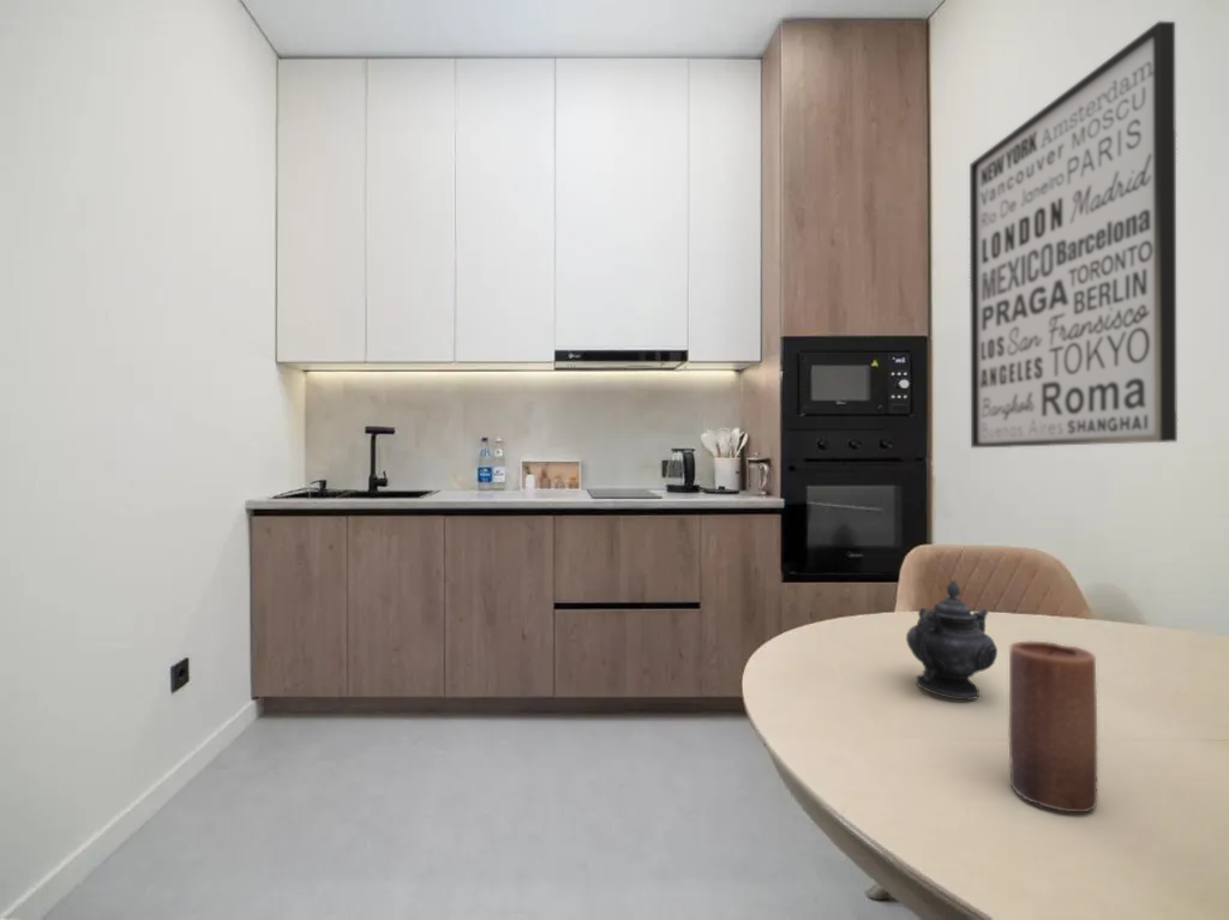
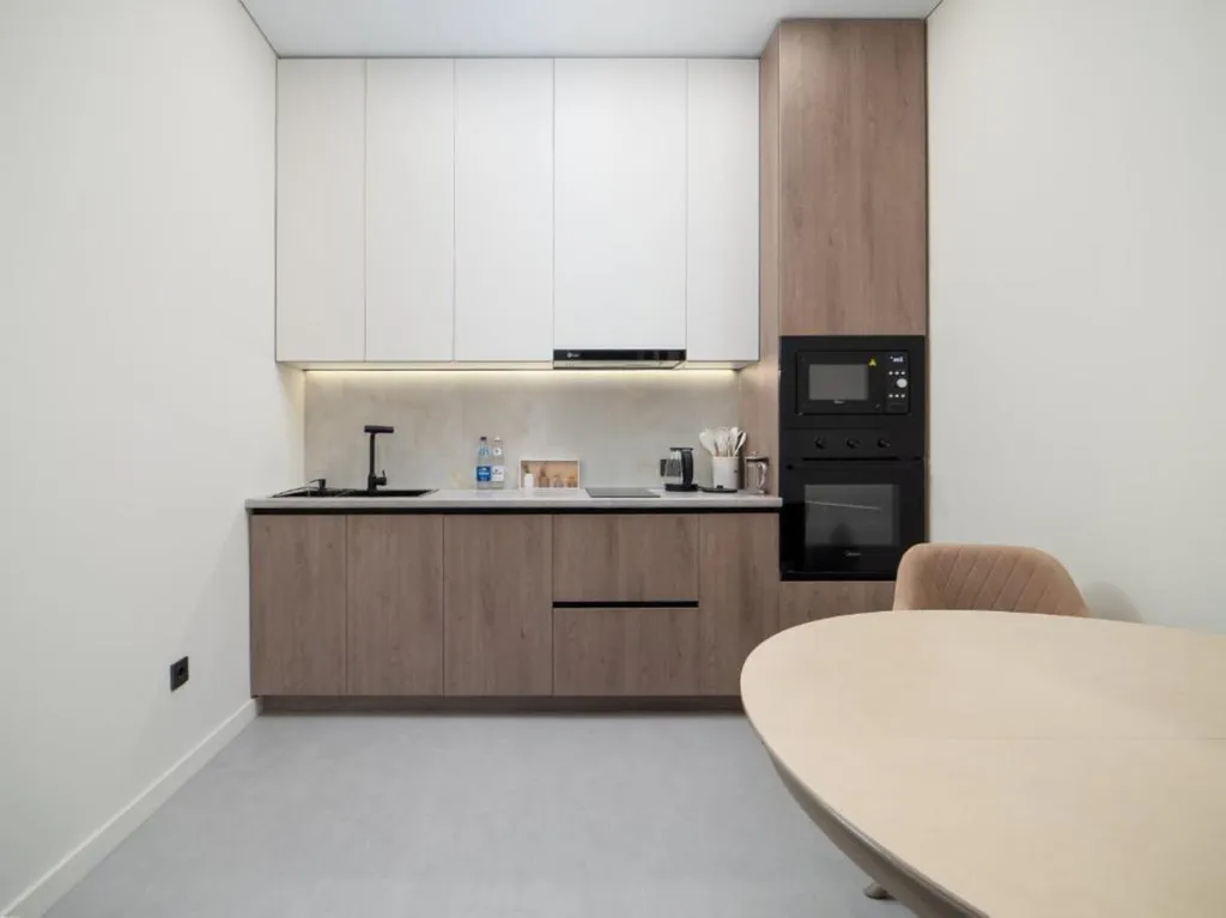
- teapot (952, 635)
- candle (1051, 721)
- wall art (1053, 276)
